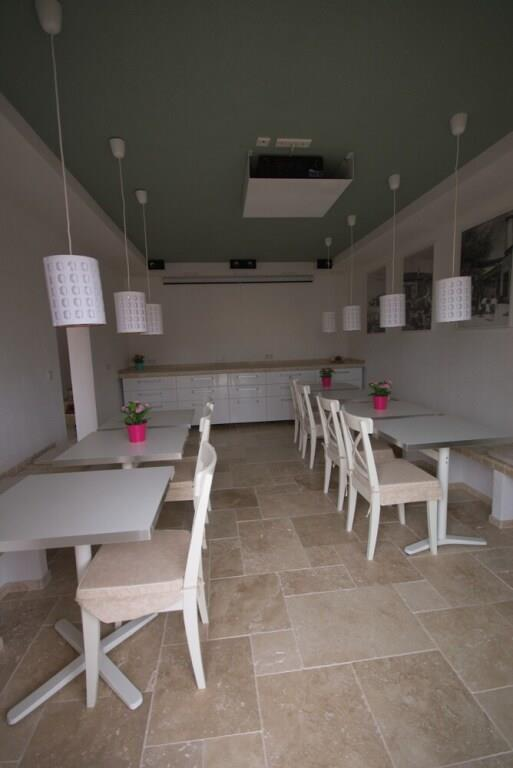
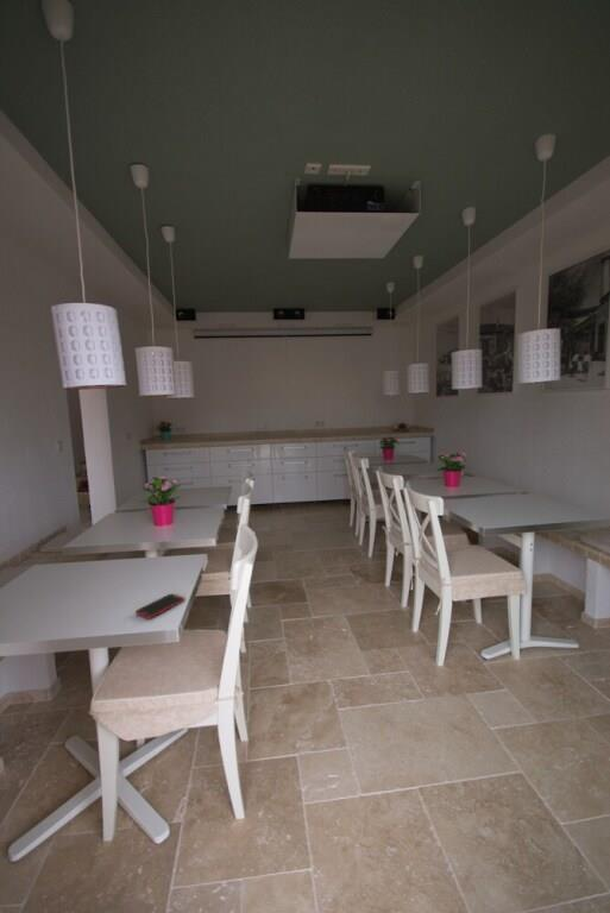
+ cell phone (161, 605)
